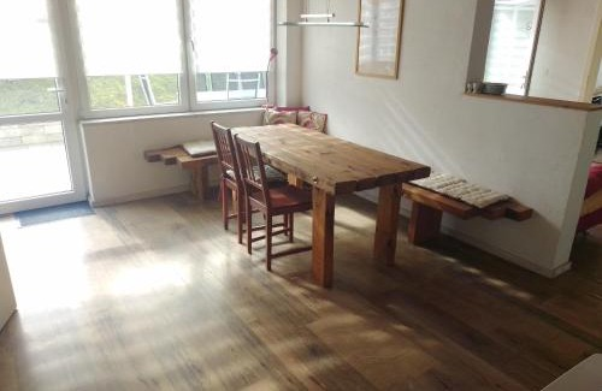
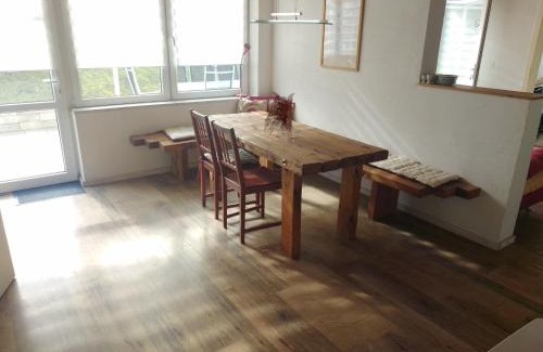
+ plant (282, 116)
